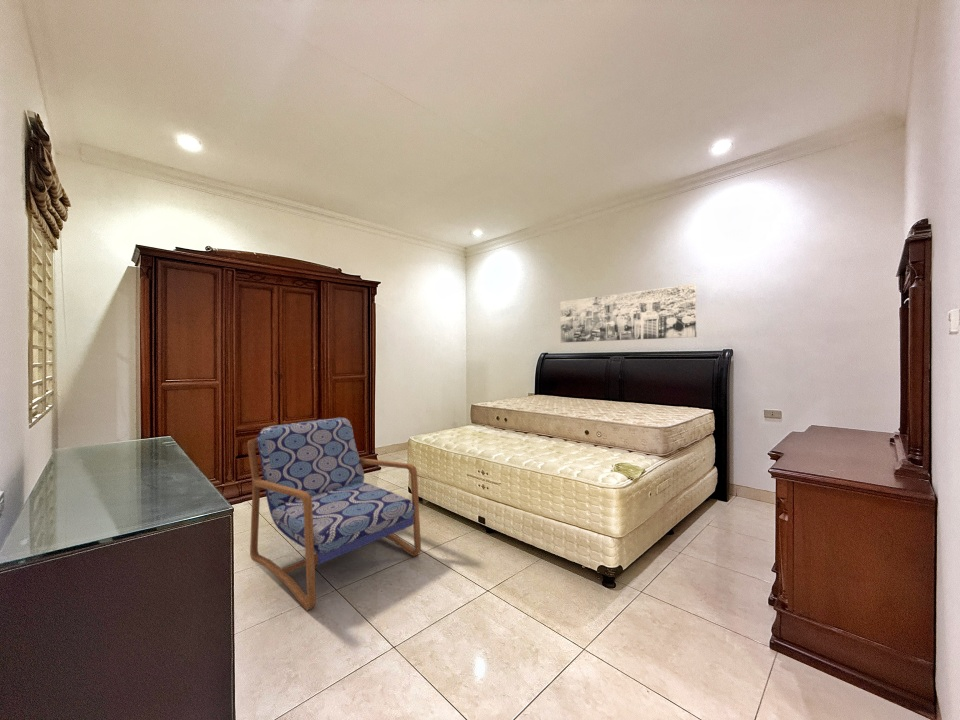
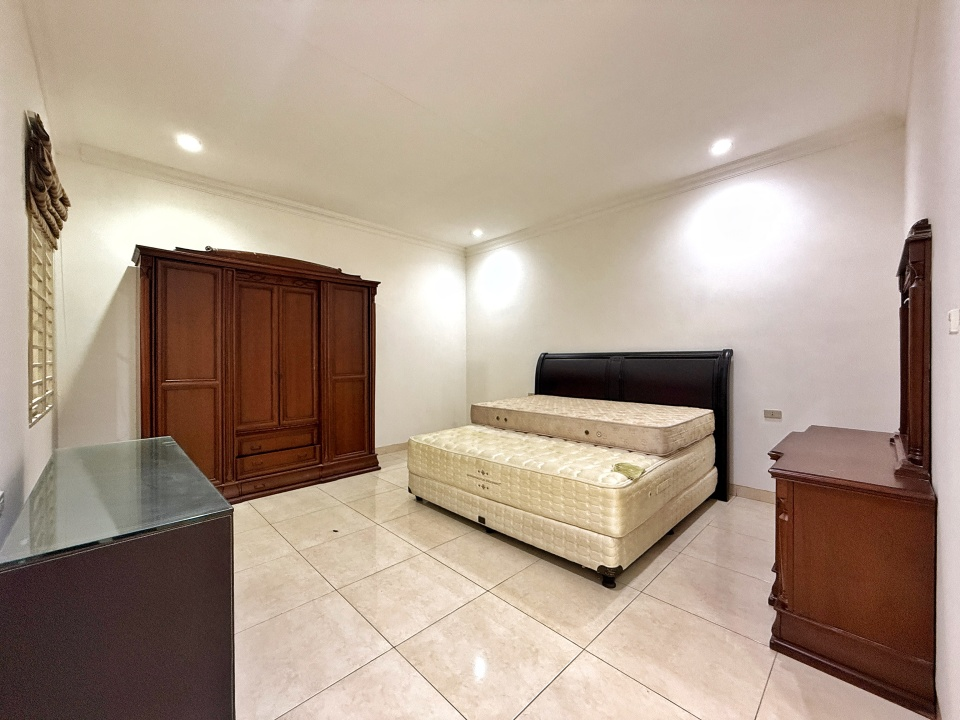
- wall art (619, 317)
- armchair (334, 491)
